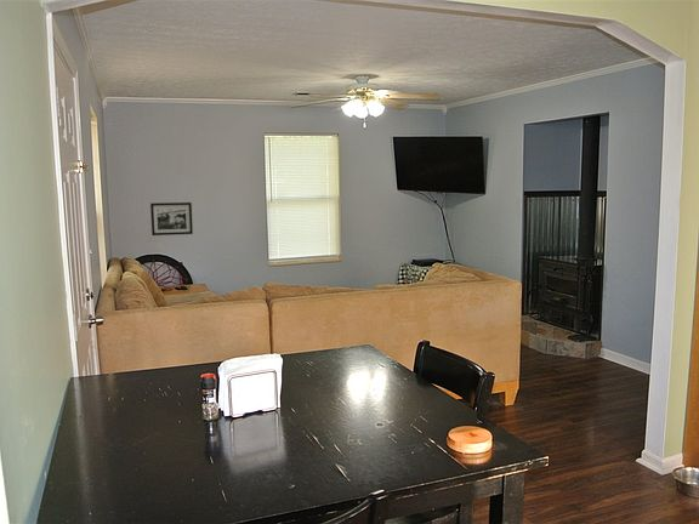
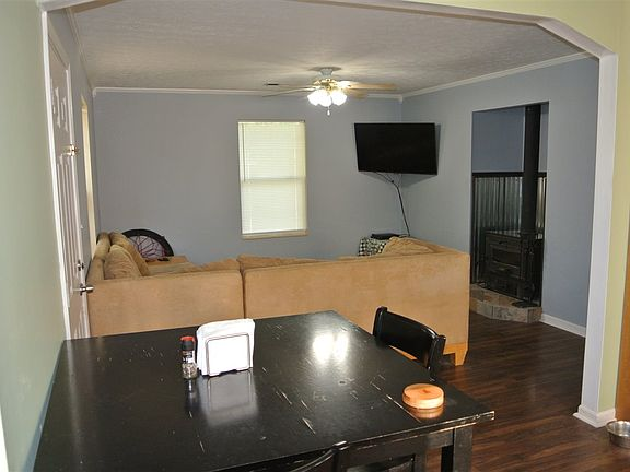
- picture frame (171, 218)
